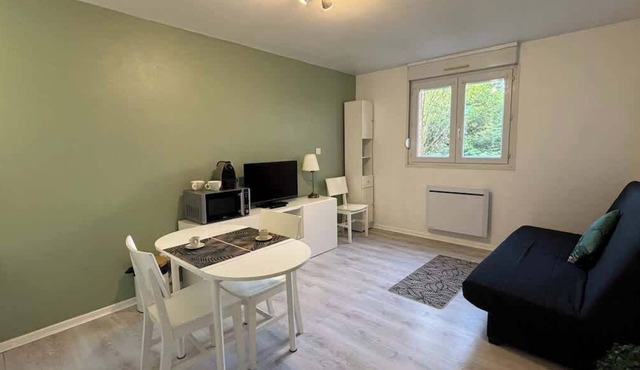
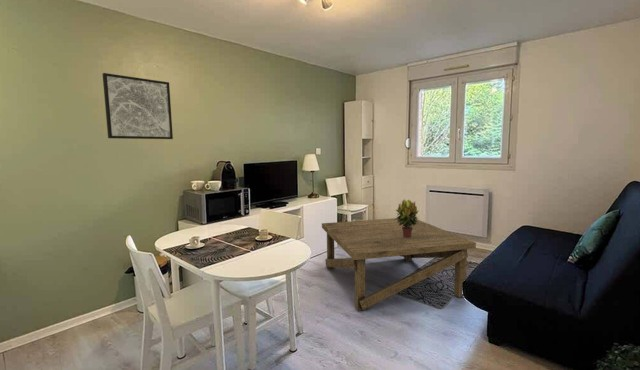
+ potted plant (406, 217)
+ wall art (140, 108)
+ coffee table (388, 256)
